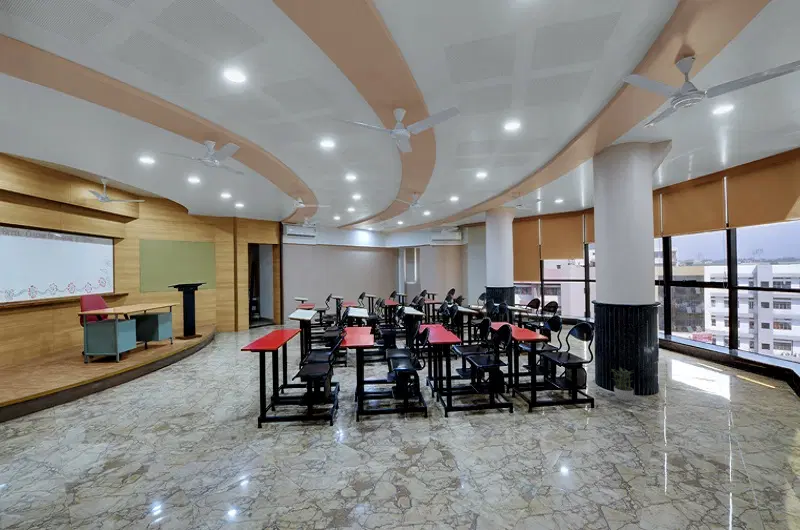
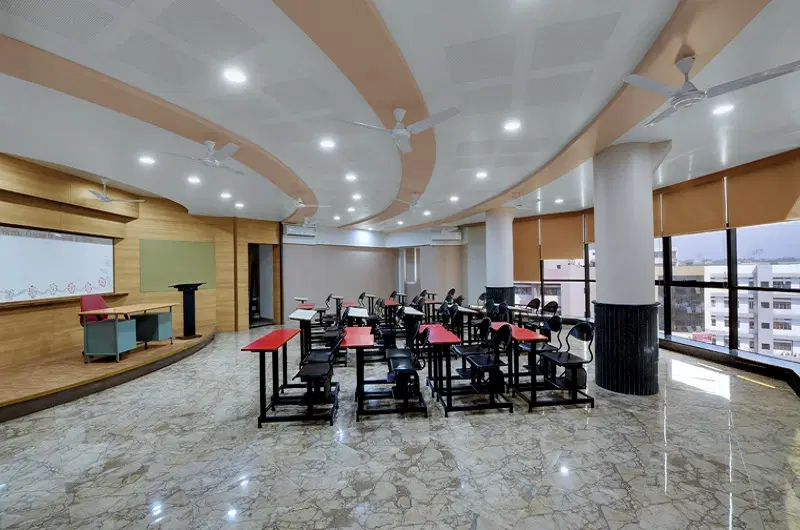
- potted plant (622, 382)
